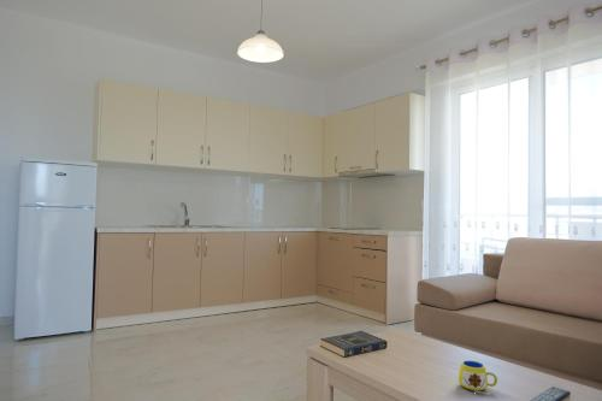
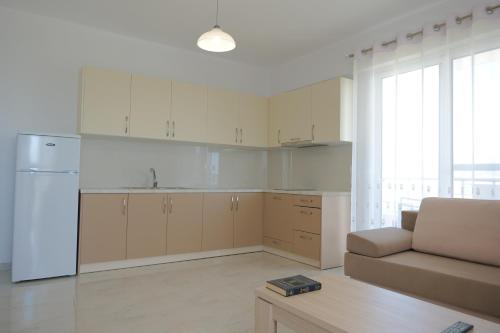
- mug (477, 376)
